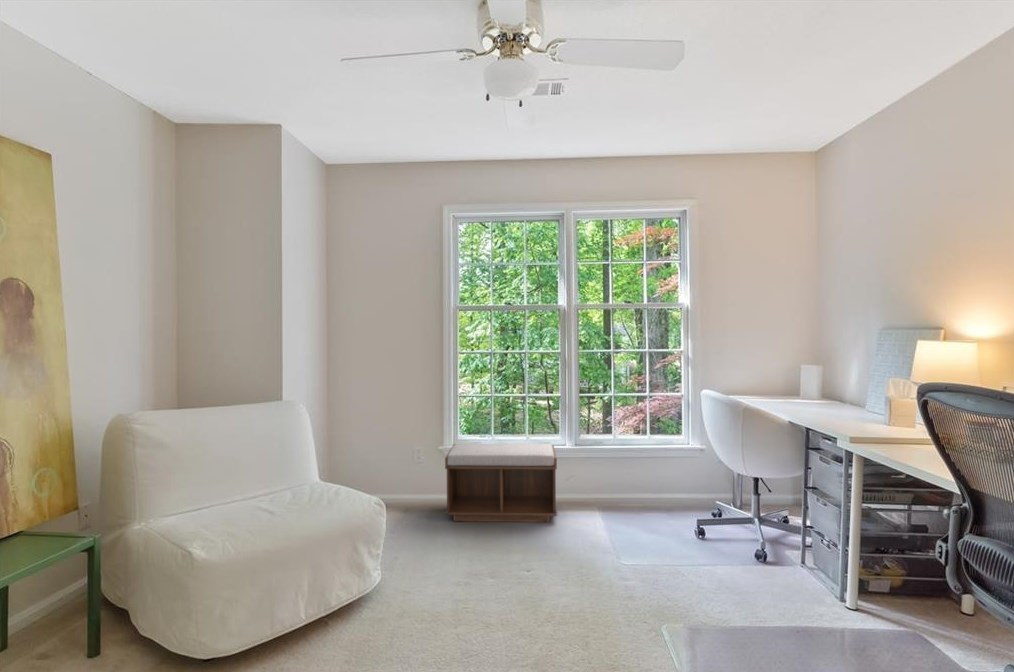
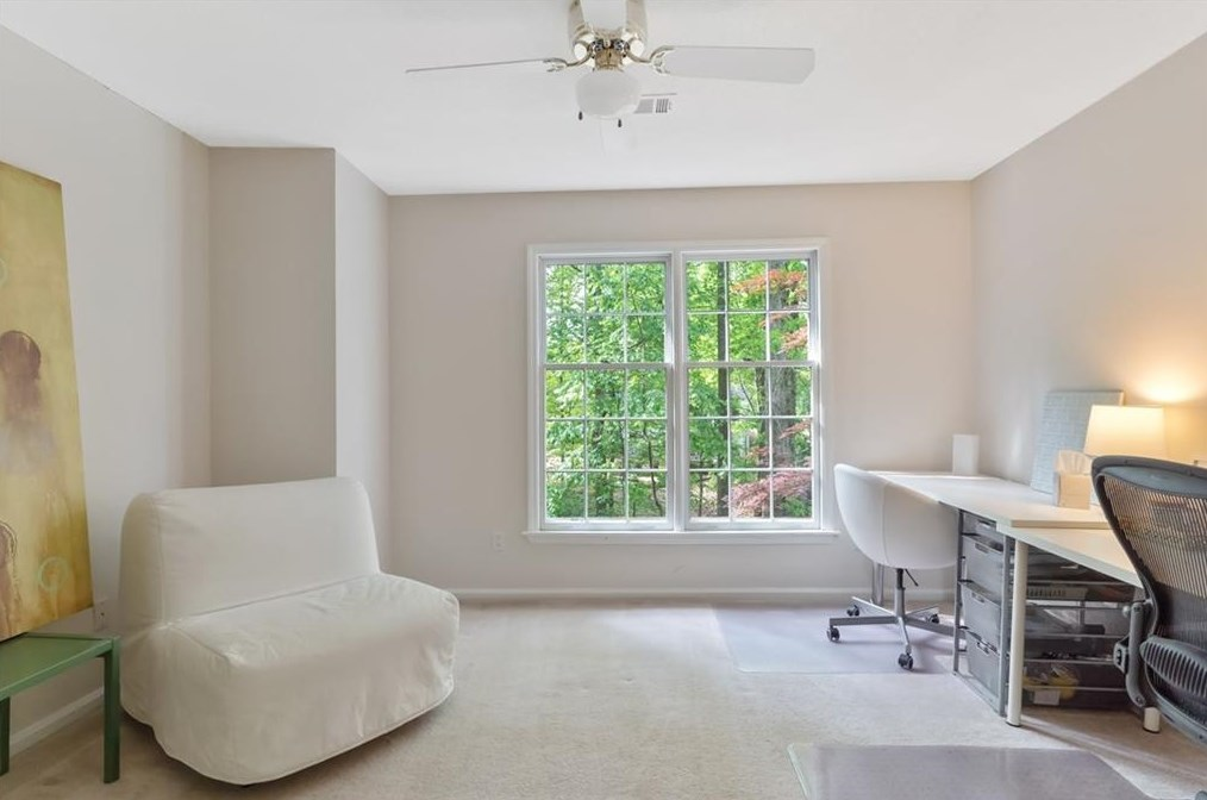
- bench (502, 480)
